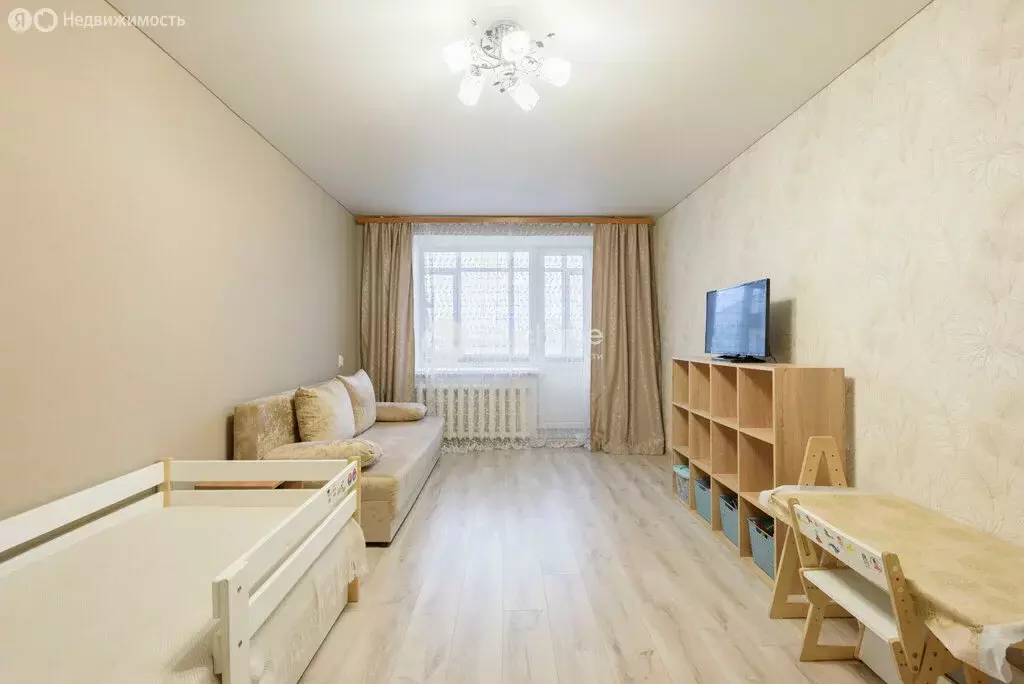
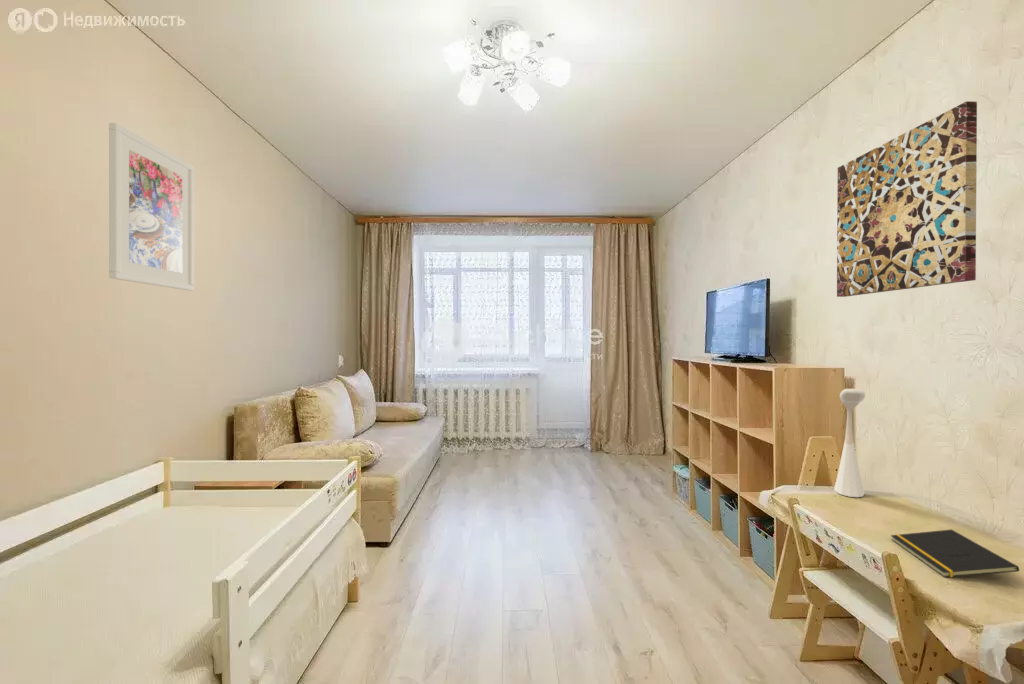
+ wall art (895, 214)
+ notepad (948, 551)
+ desk lamp (850, 443)
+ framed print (156, 216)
